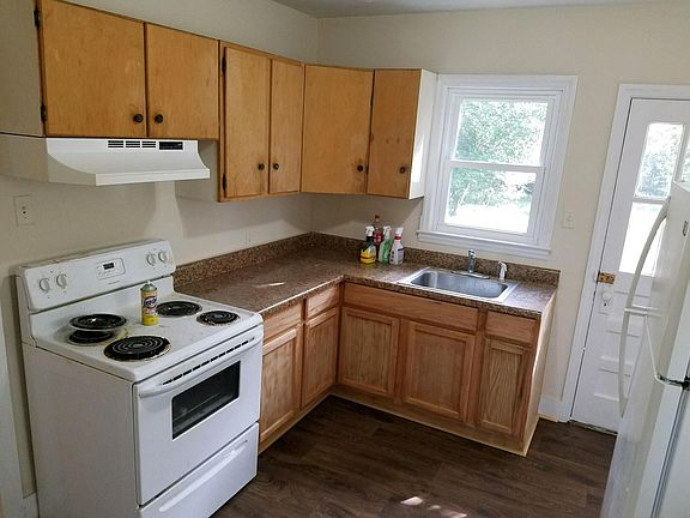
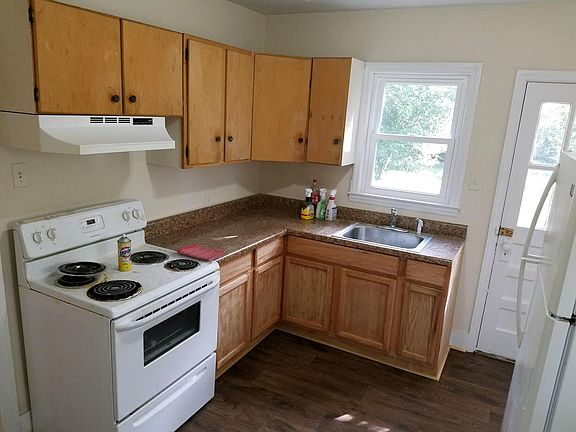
+ dish towel (201, 252)
